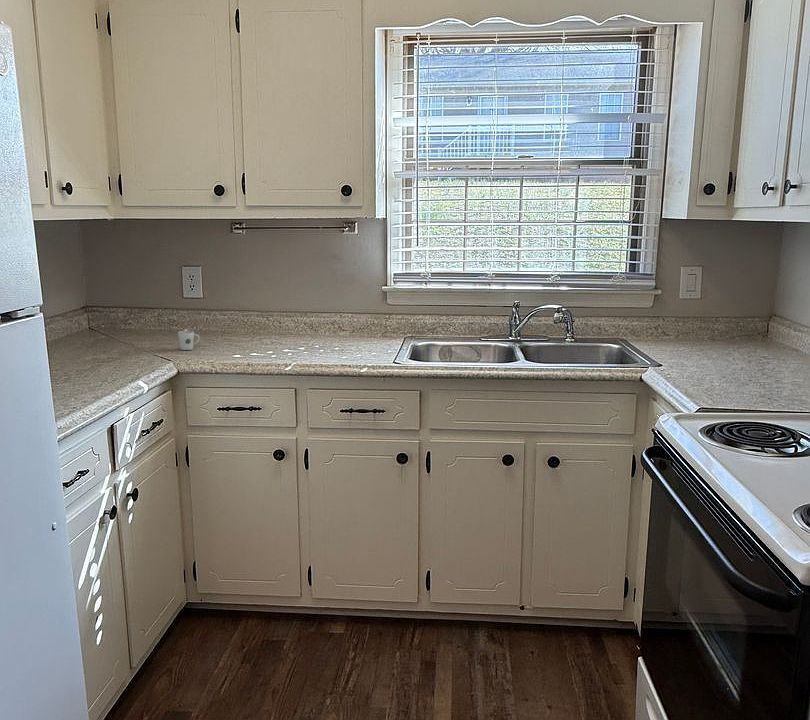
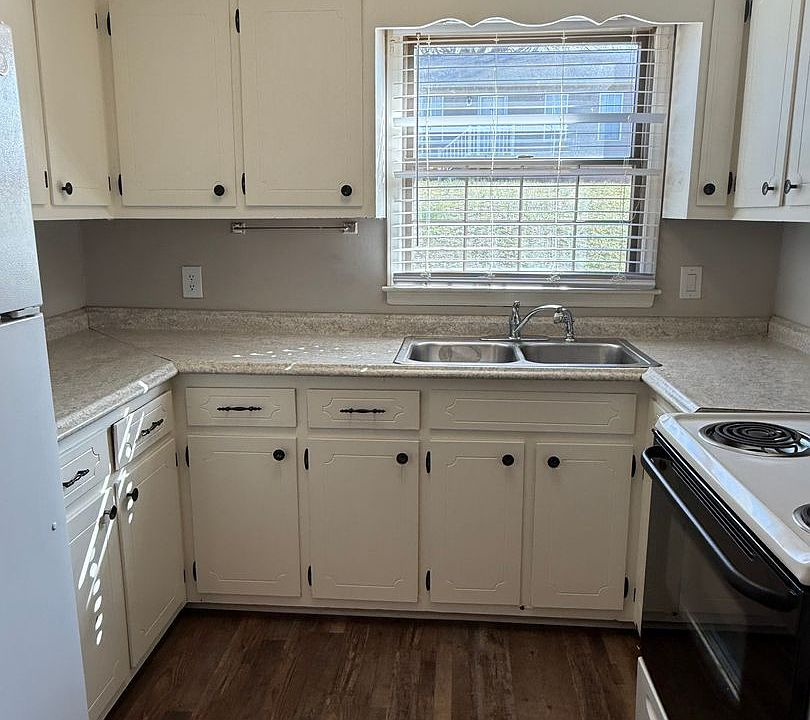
- cup (188, 334)
